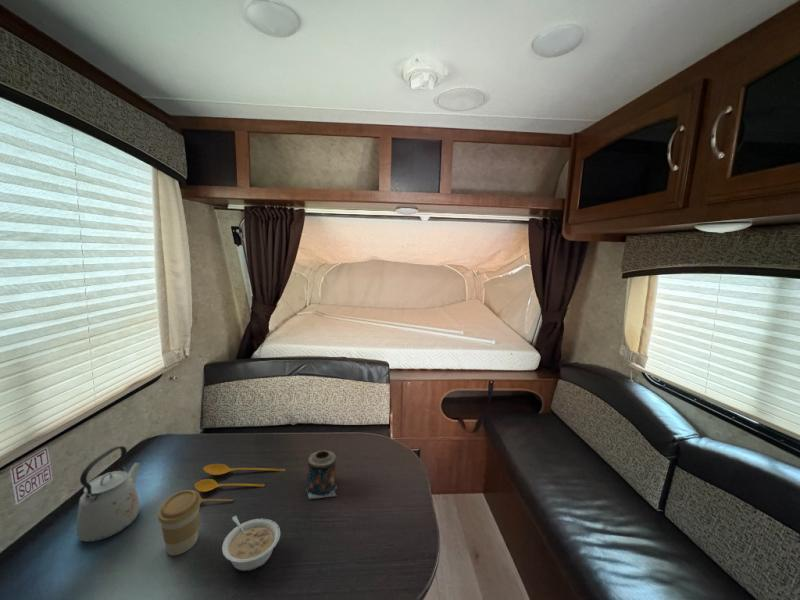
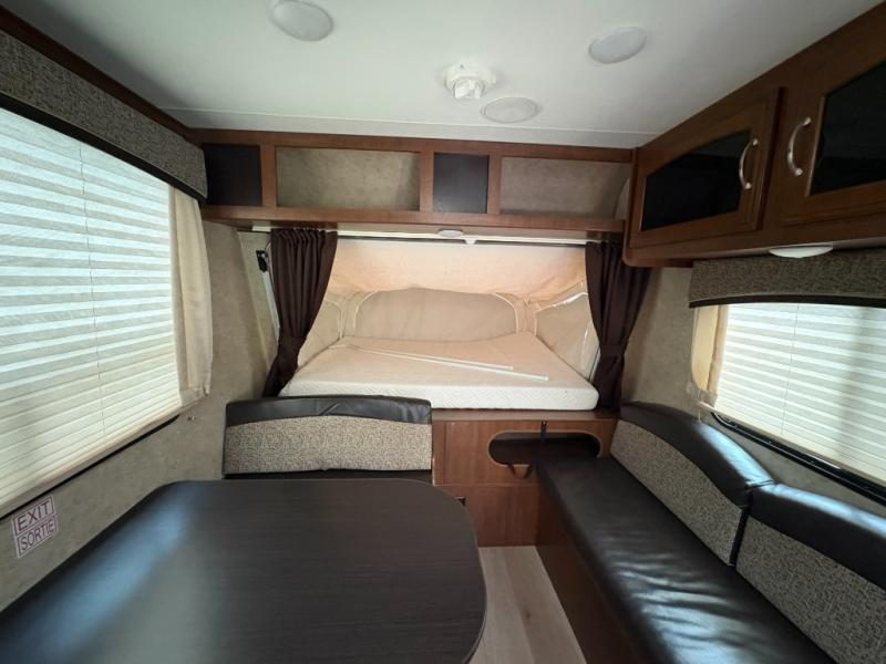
- coffee cup (181, 521)
- kettle (115, 484)
- legume (250, 545)
- spoon (239, 484)
- candle (323, 472)
